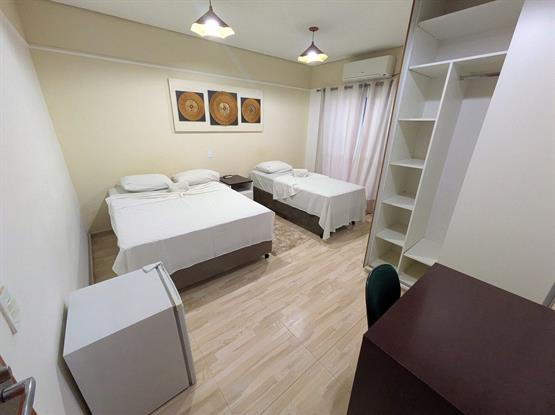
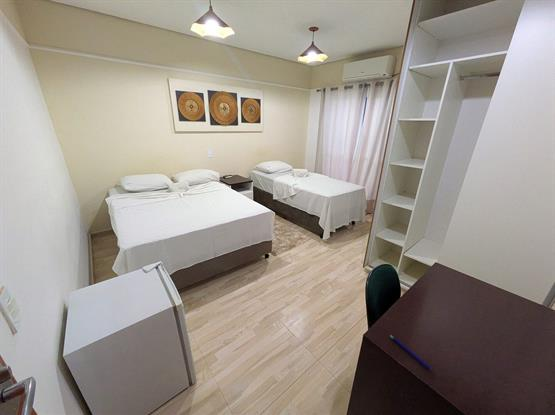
+ pen (408, 350)
